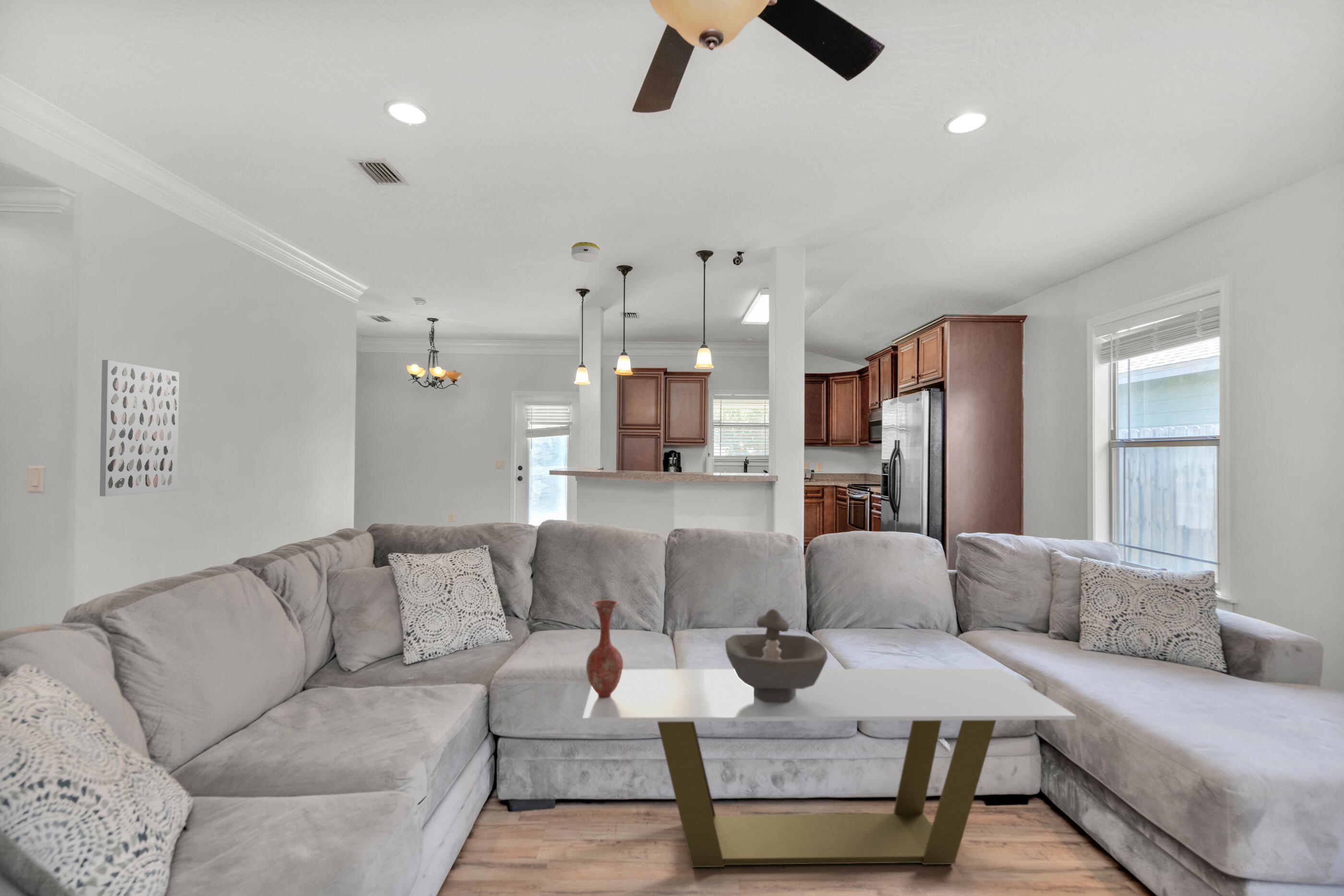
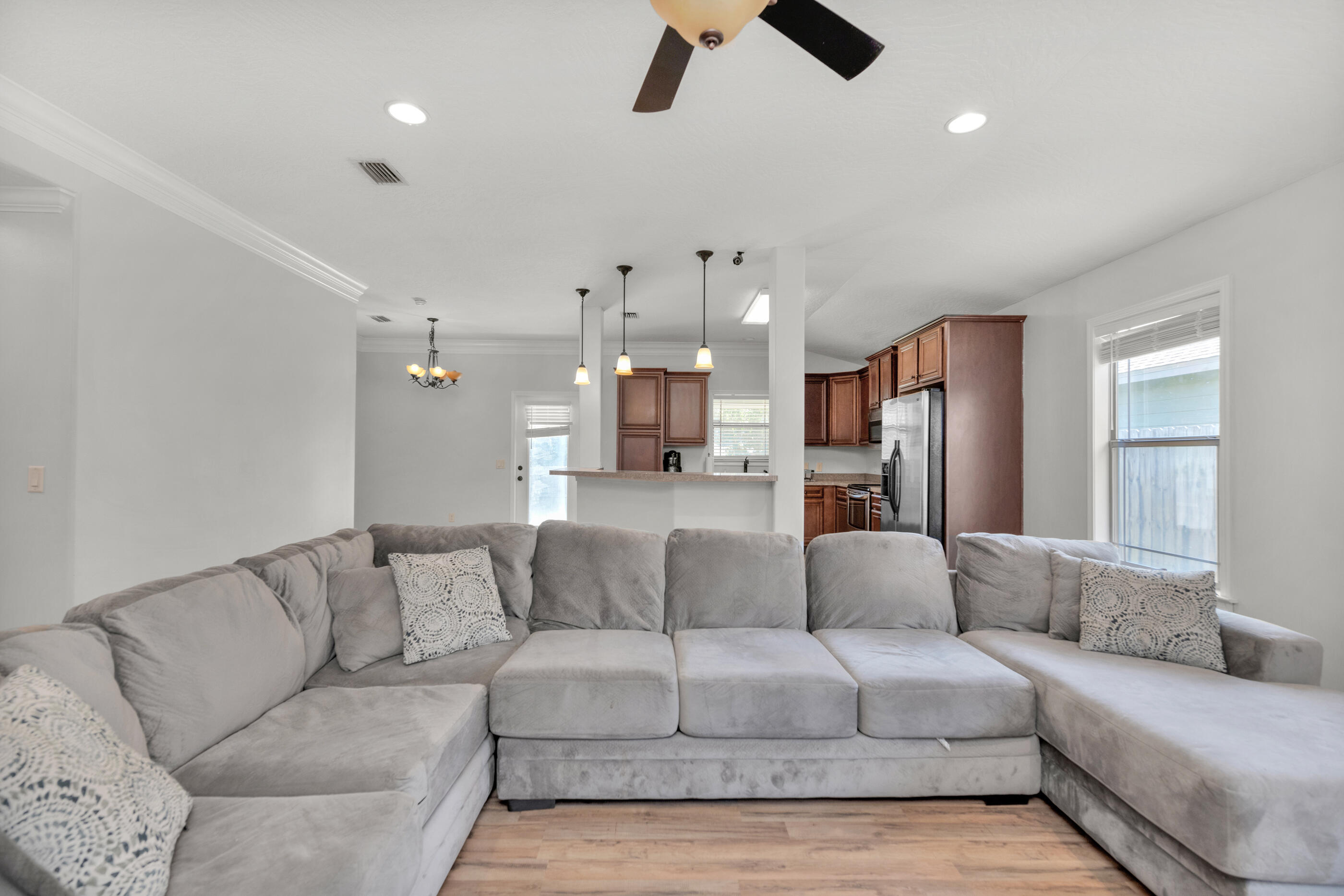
- decorative bowl (775, 651)
- vase (605, 648)
- coffee table (814, 720)
- wall art (142, 430)
- smoke detector (586, 251)
